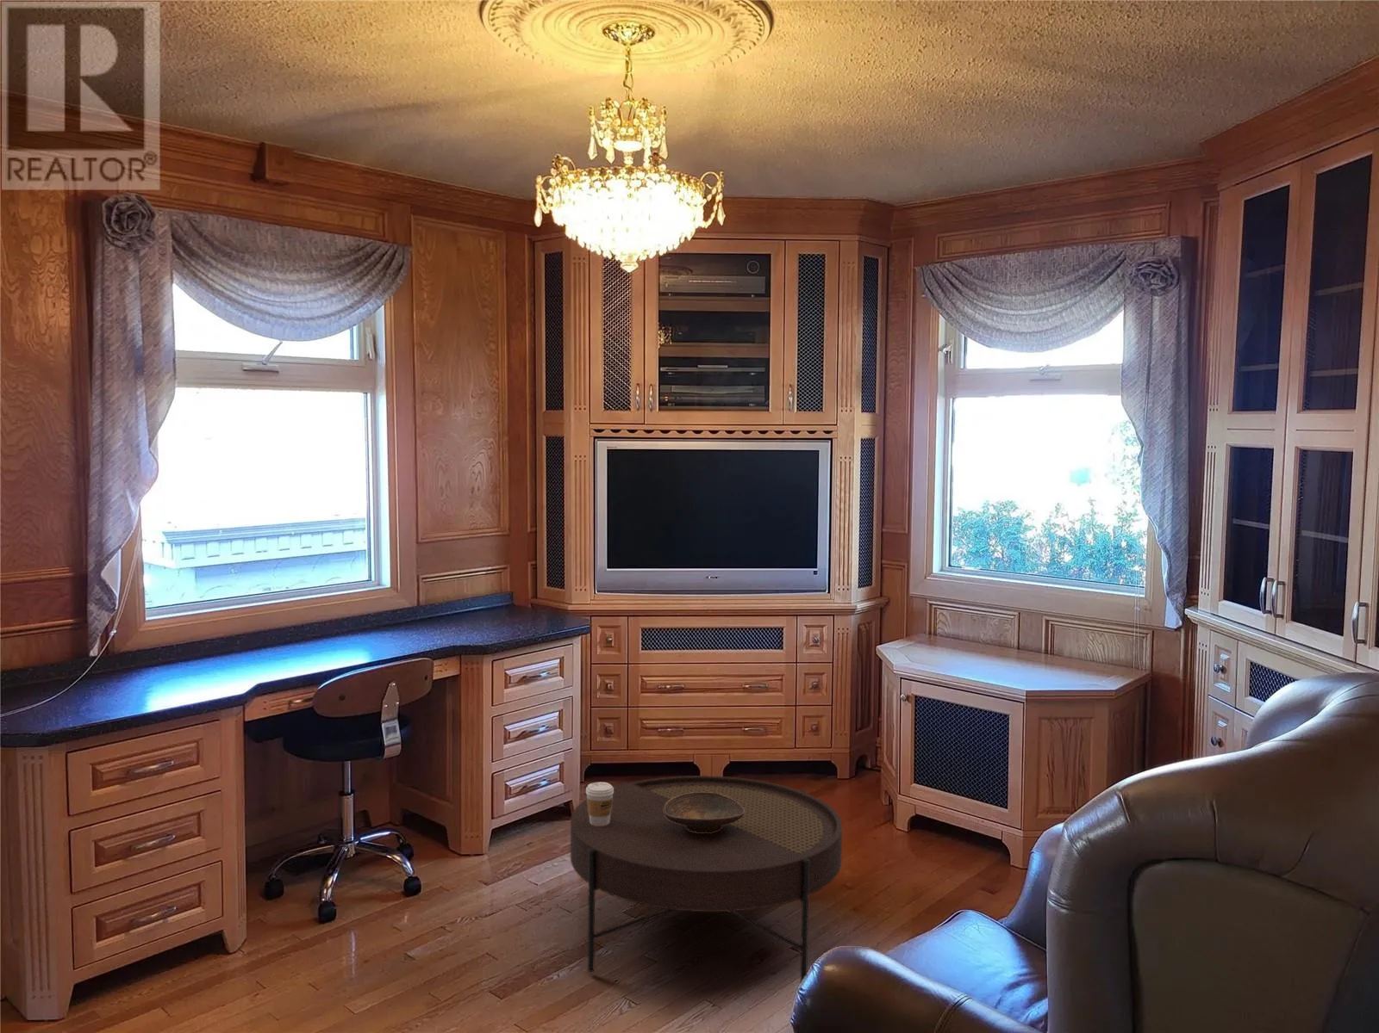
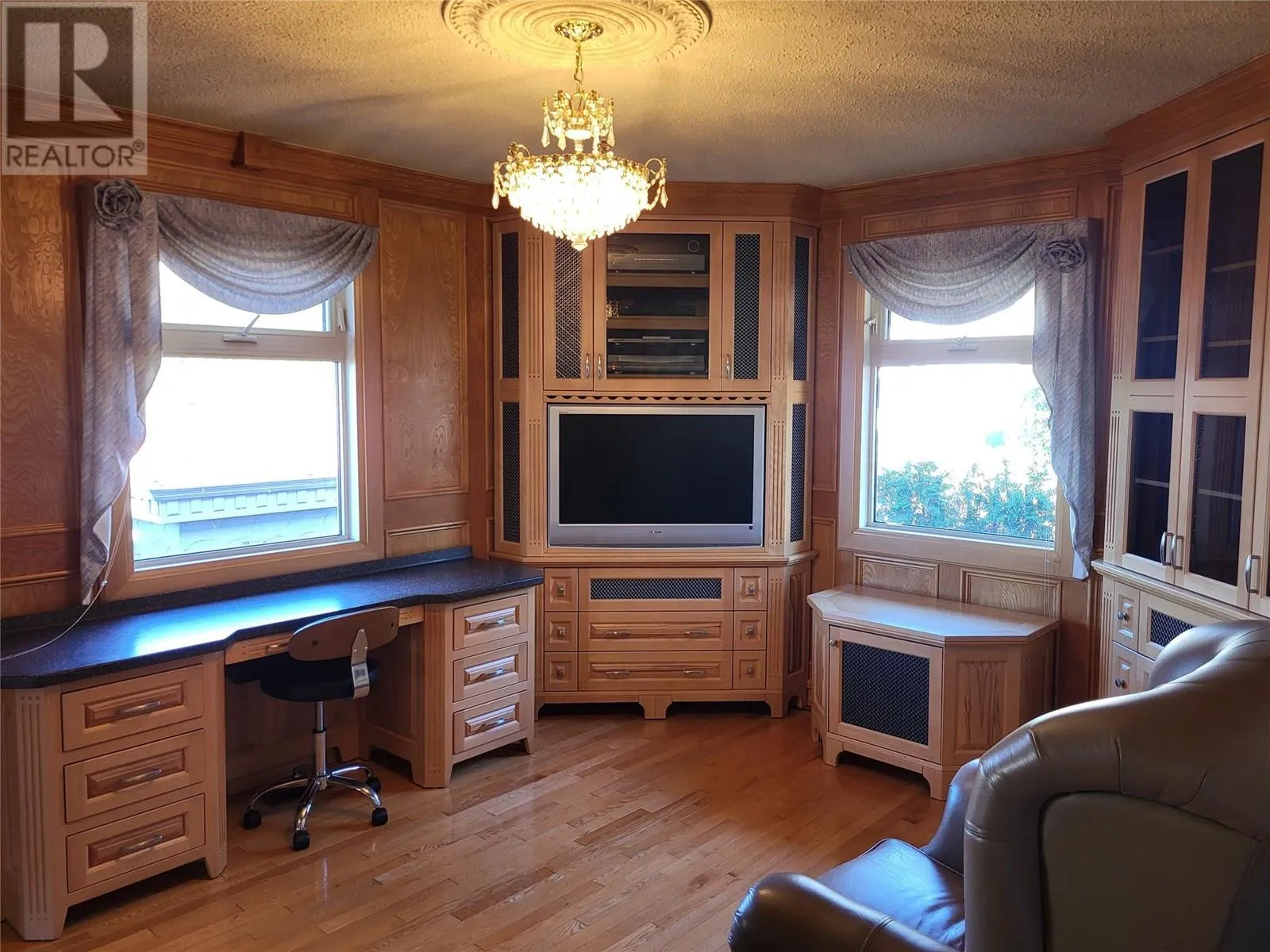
- decorative bowl (704, 814)
- coffee table (705, 872)
- coffee cup (599, 802)
